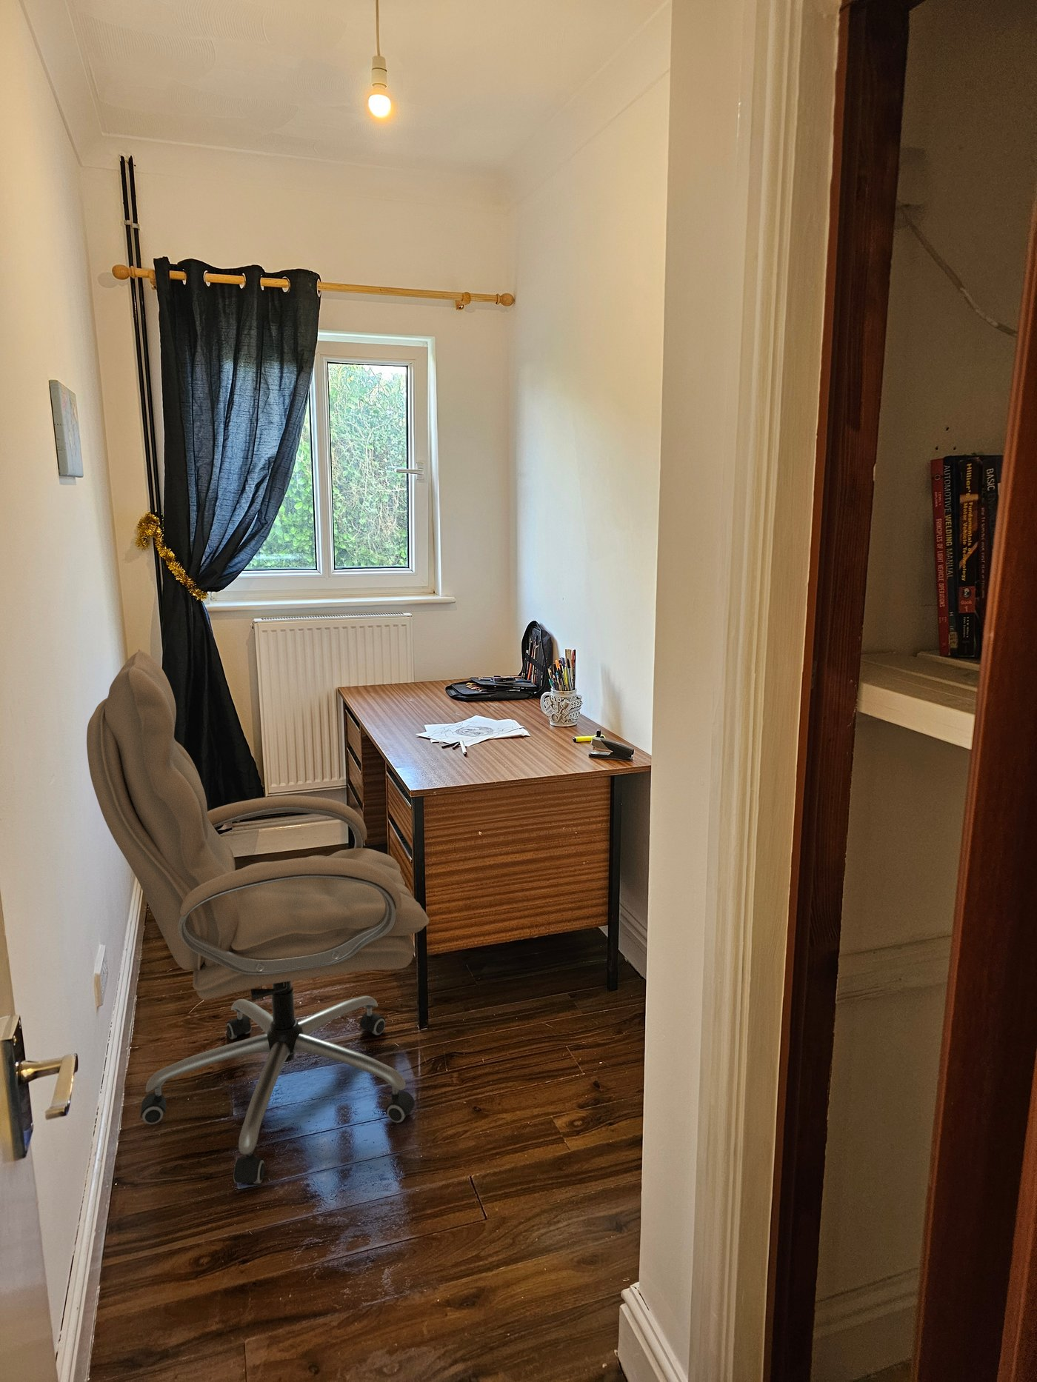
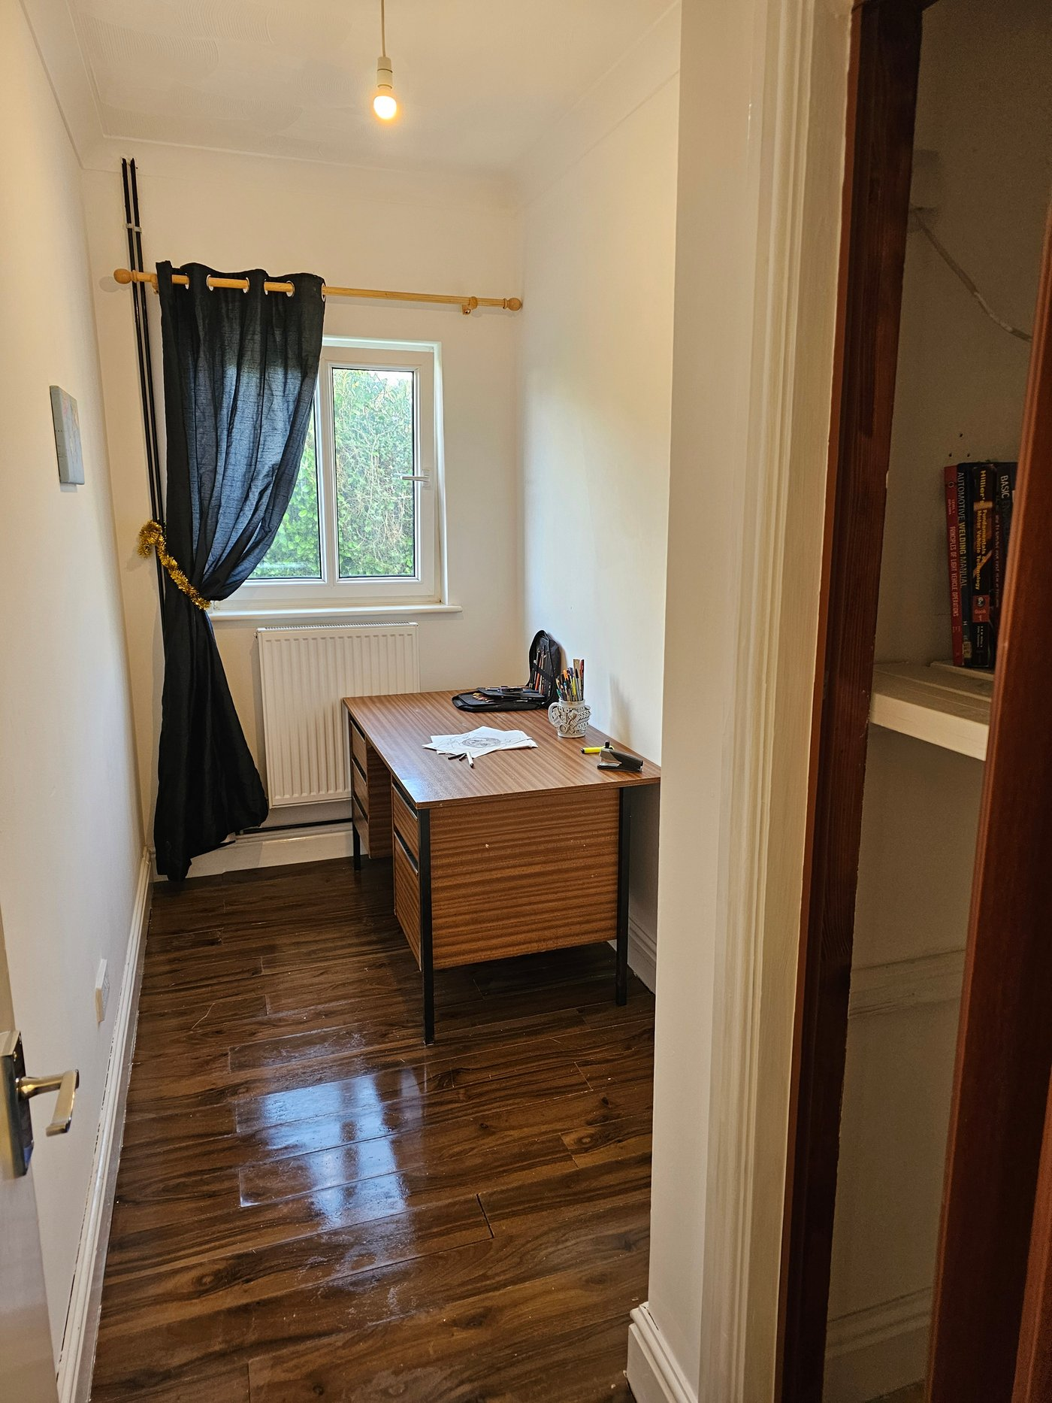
- office chair (267, 883)
